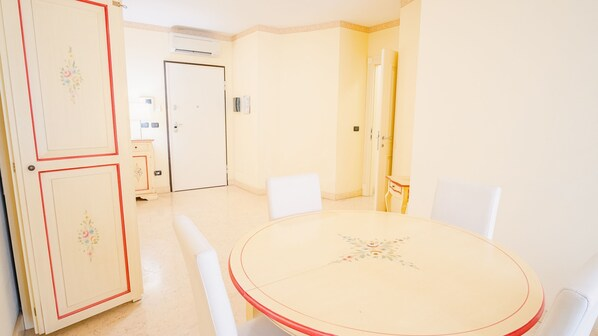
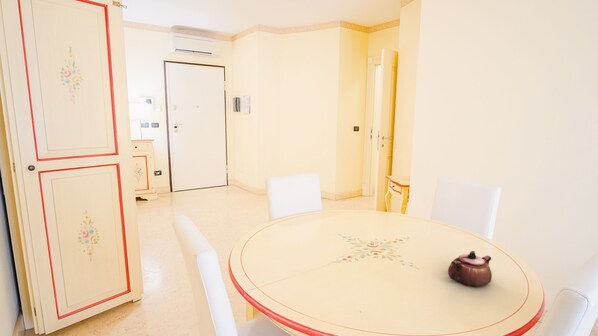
+ teapot (469, 265)
